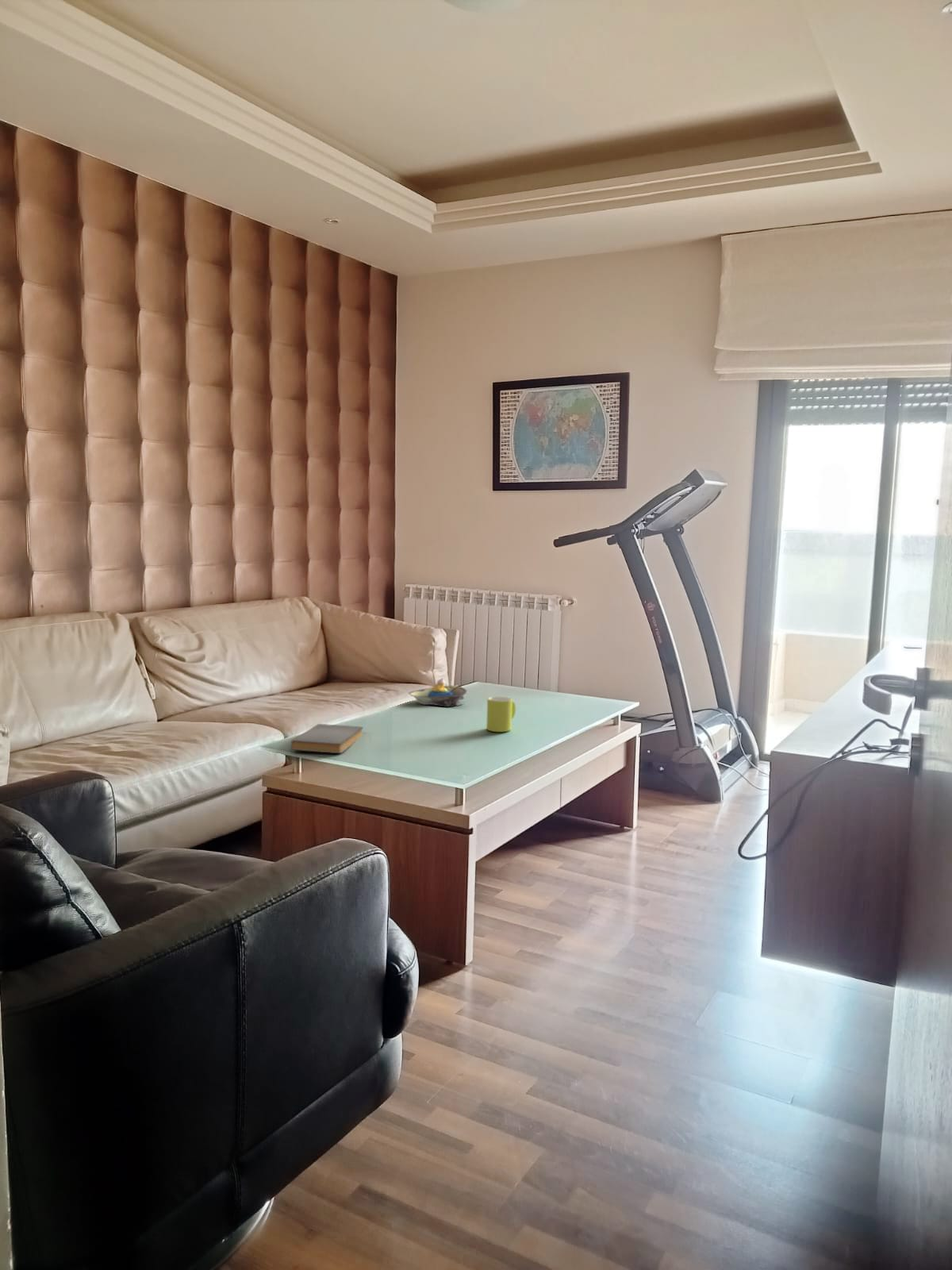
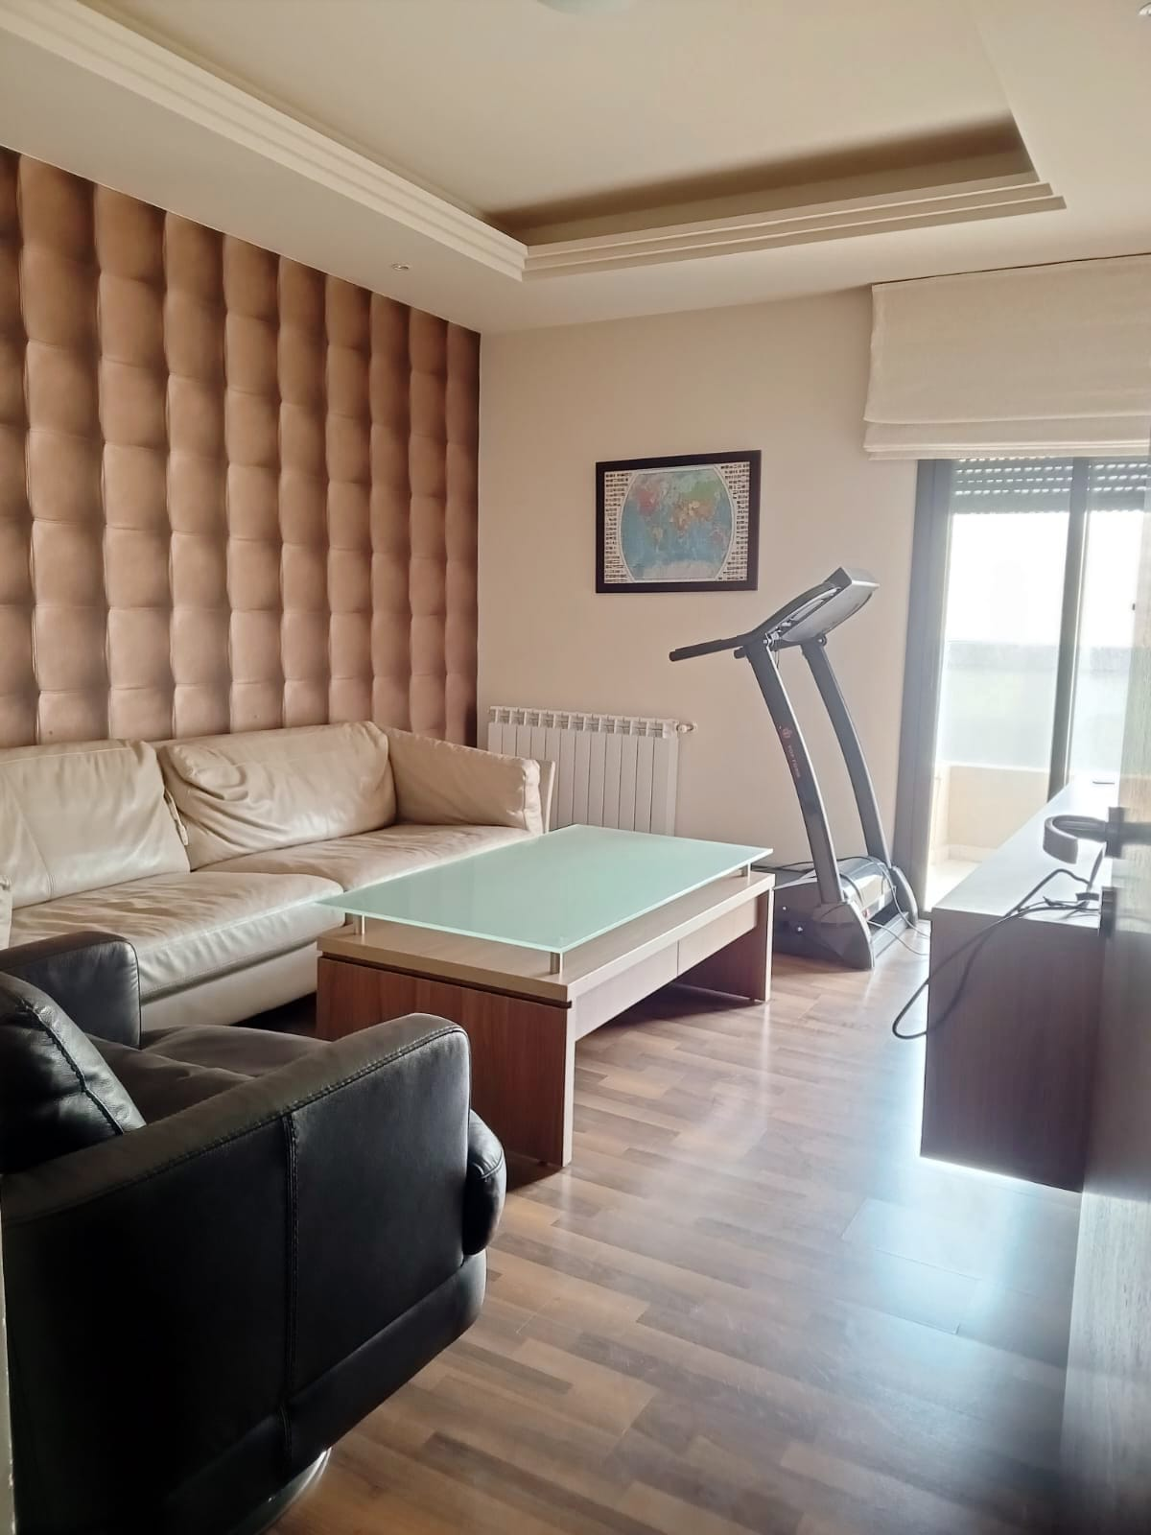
- book (328, 737)
- decorative bowl (443, 689)
- mug (503, 714)
